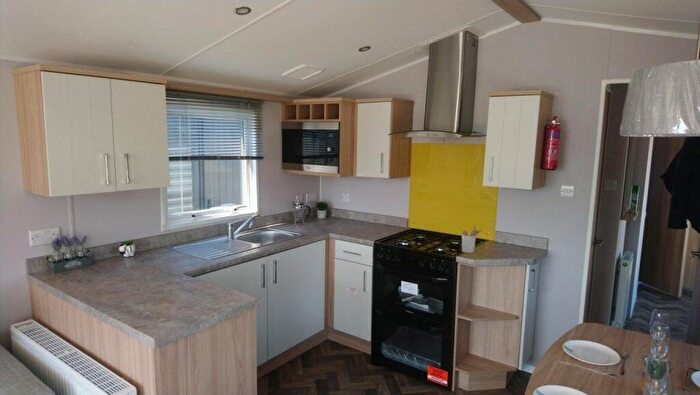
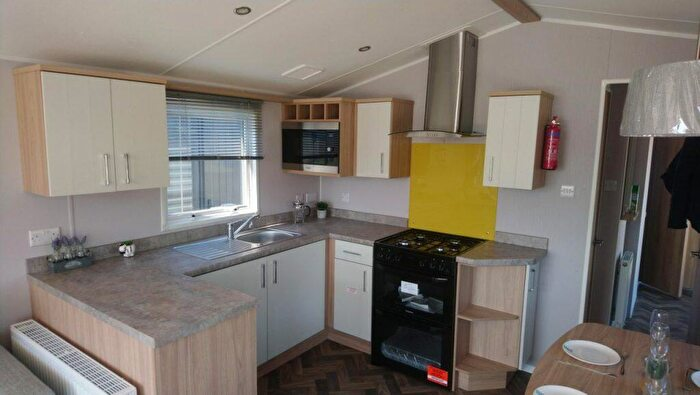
- utensil holder (471, 239)
